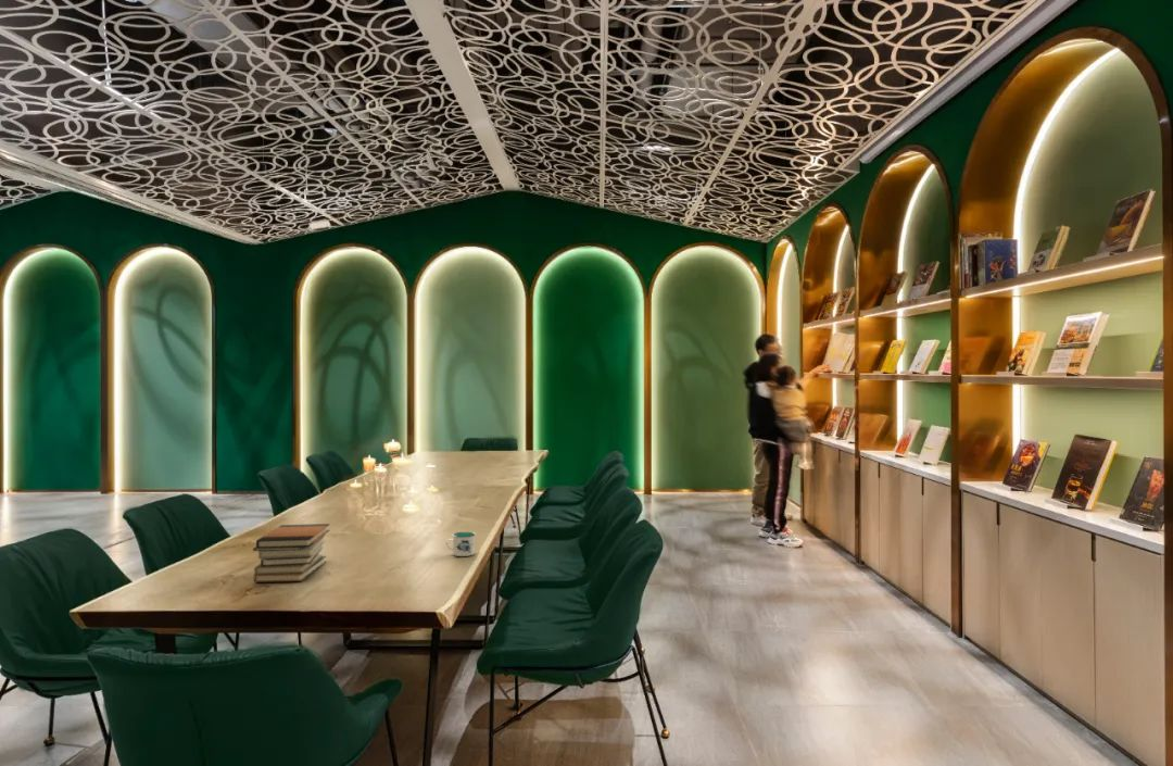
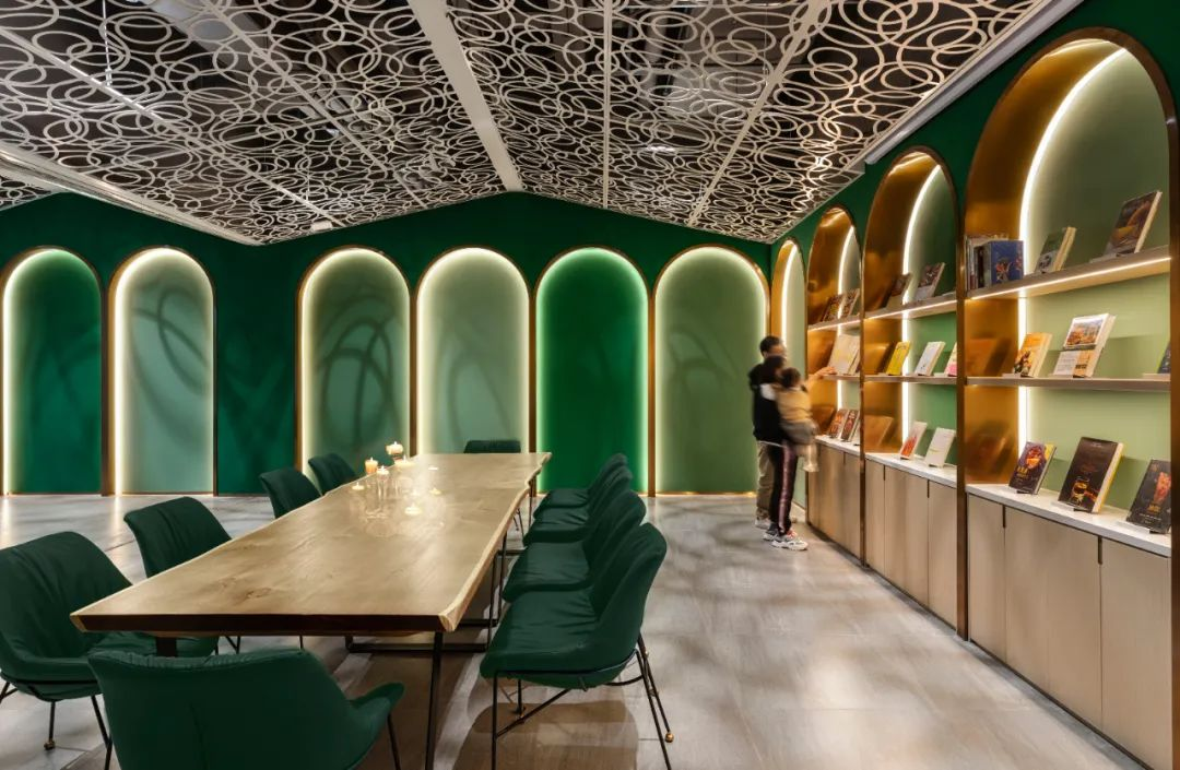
- book stack (293, 551)
- mug (461, 543)
